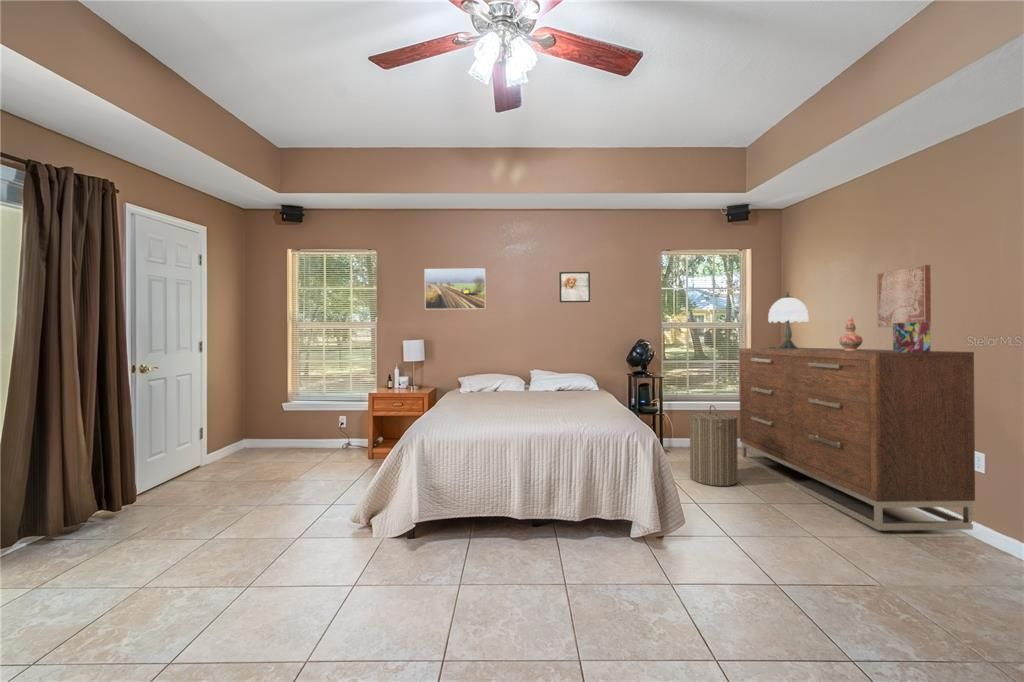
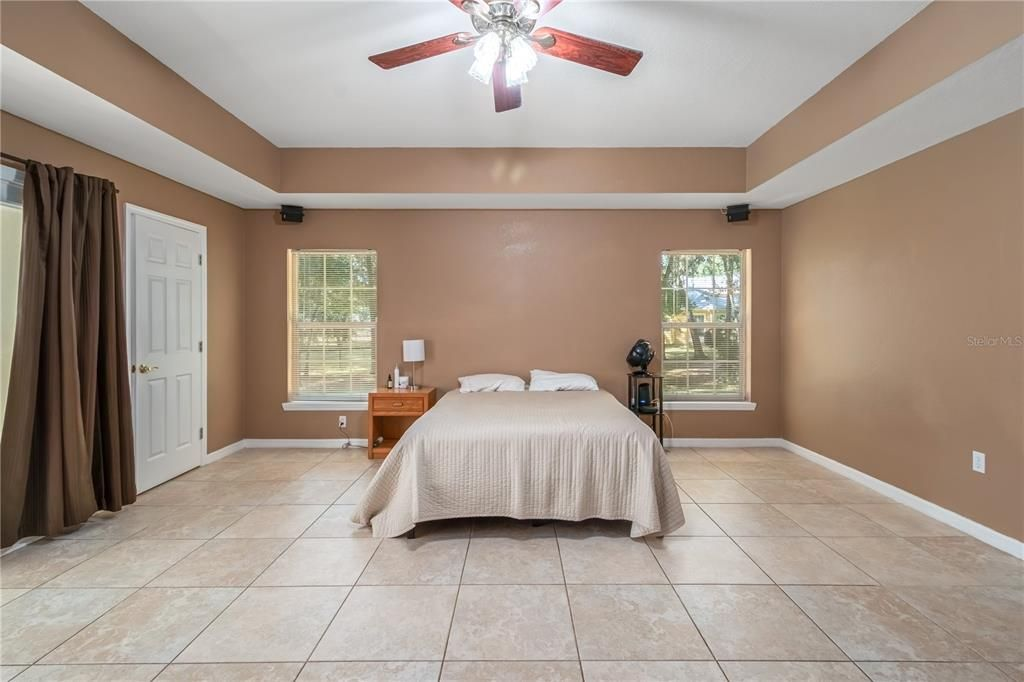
- decorative vase (850, 332)
- table lamp (784, 320)
- wall art (902, 297)
- dresser (828, 418)
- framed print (574, 287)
- decorative box (910, 337)
- laundry hamper (713, 442)
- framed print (455, 289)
